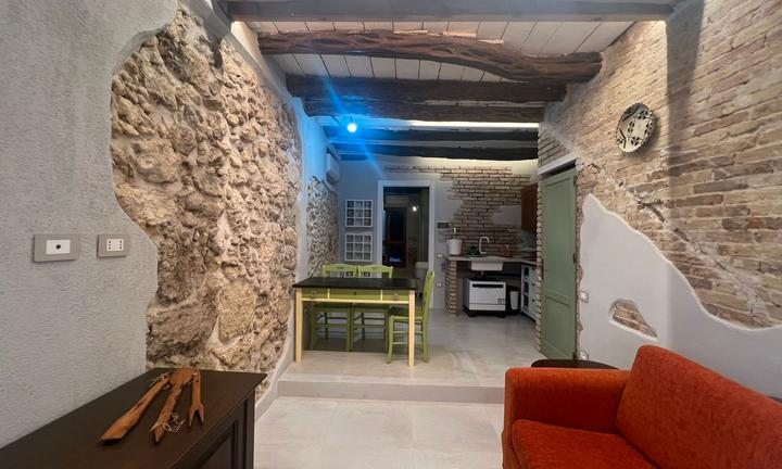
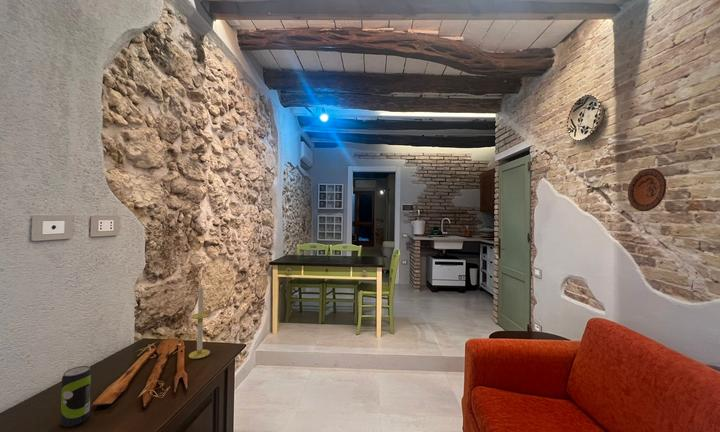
+ decorative plate (646, 190)
+ beverage can (76, 395)
+ candle (200, 318)
